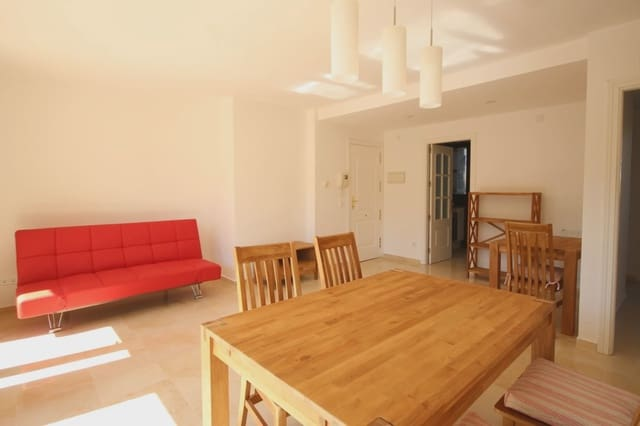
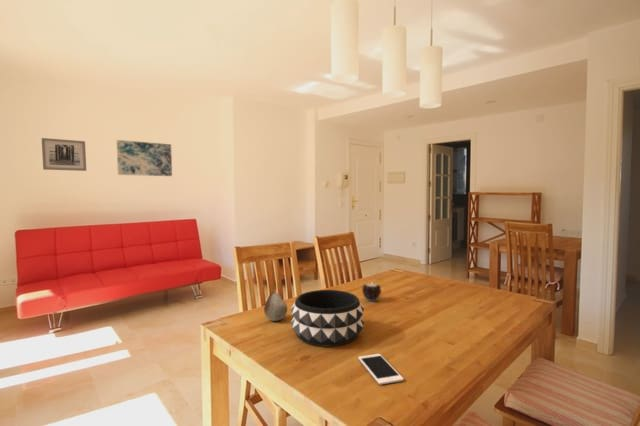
+ cell phone (379, 367)
+ wall art (64, 155)
+ decorative bowl (327, 315)
+ wall art (145, 159)
+ candle (371, 290)
+ fruit (276, 305)
